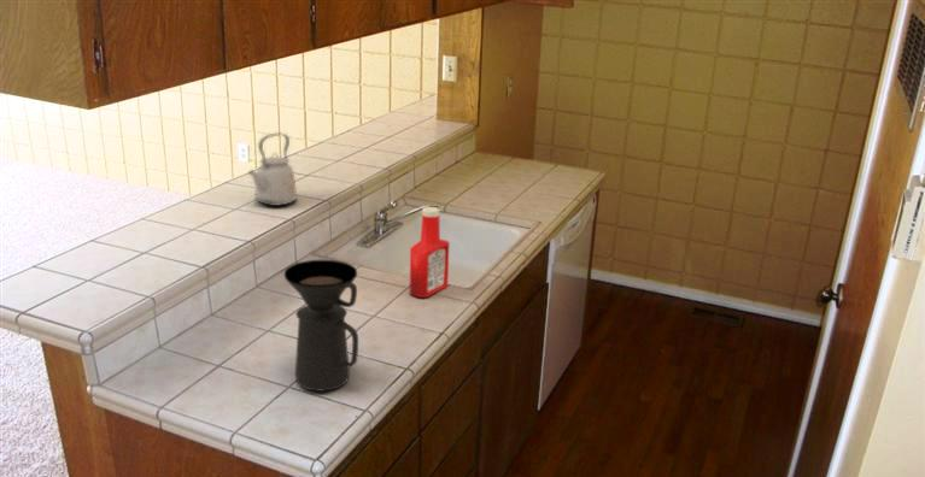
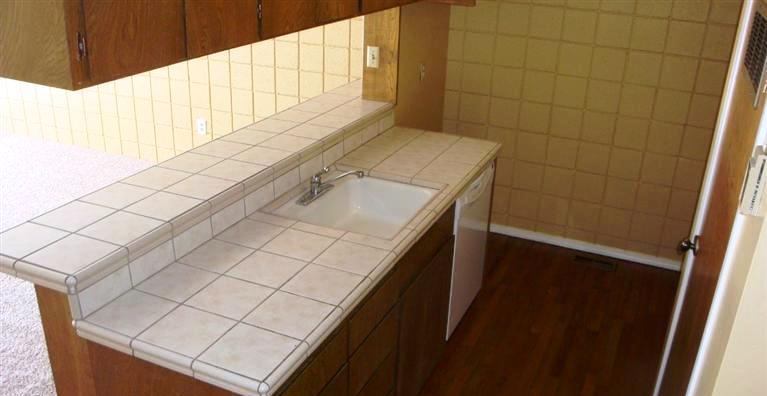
- coffee maker (321, 326)
- soap bottle (429, 249)
- kettle (269, 170)
